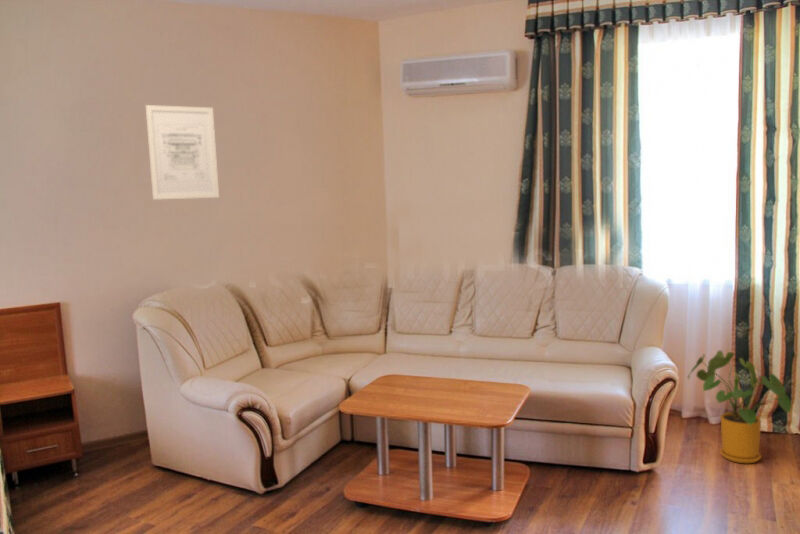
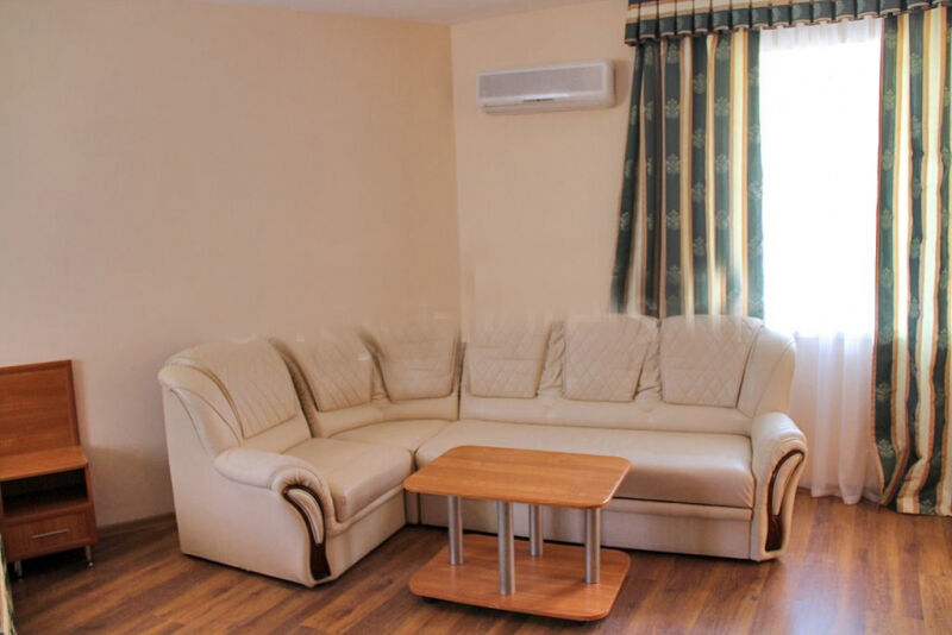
- house plant (735, 408)
- wall art (183, 152)
